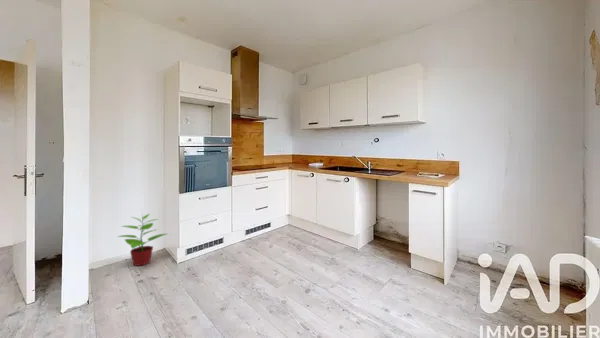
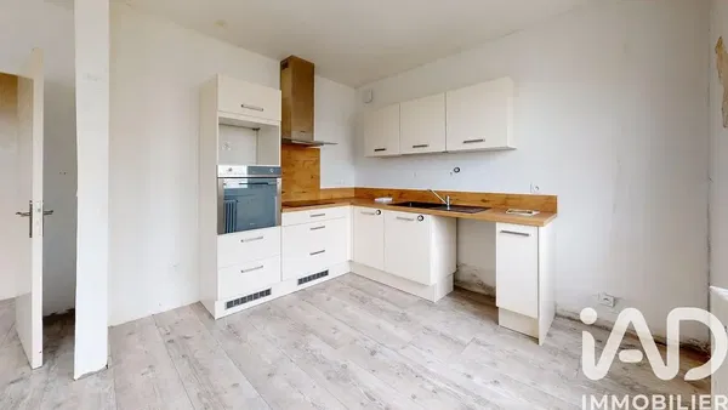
- potted plant (143, 235)
